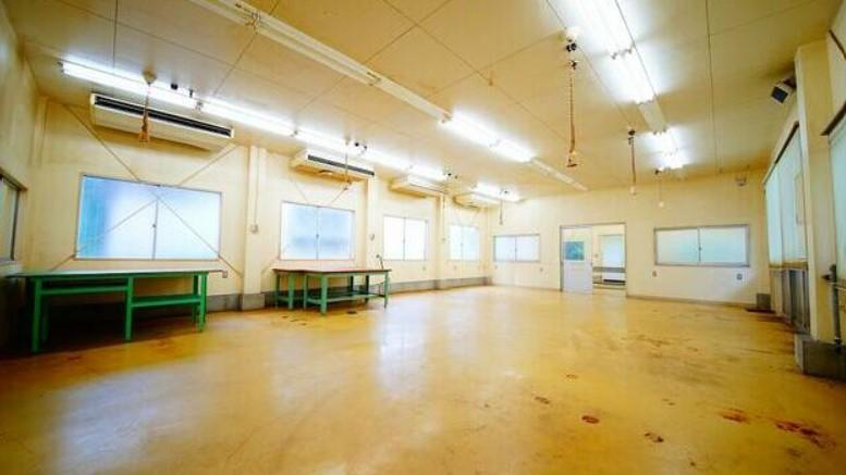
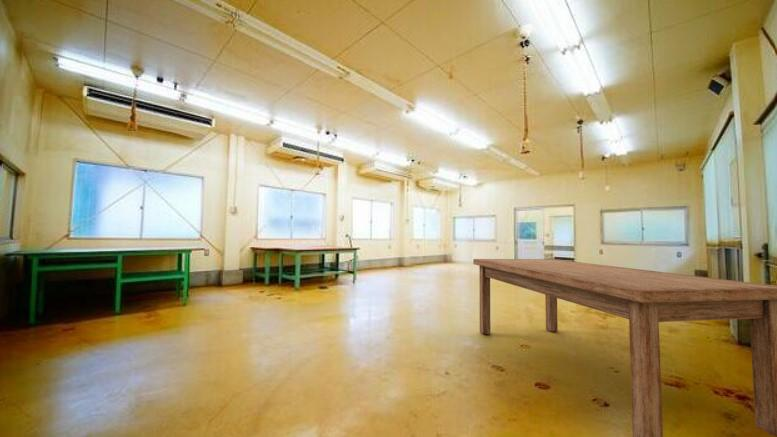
+ dining table (582, 305)
